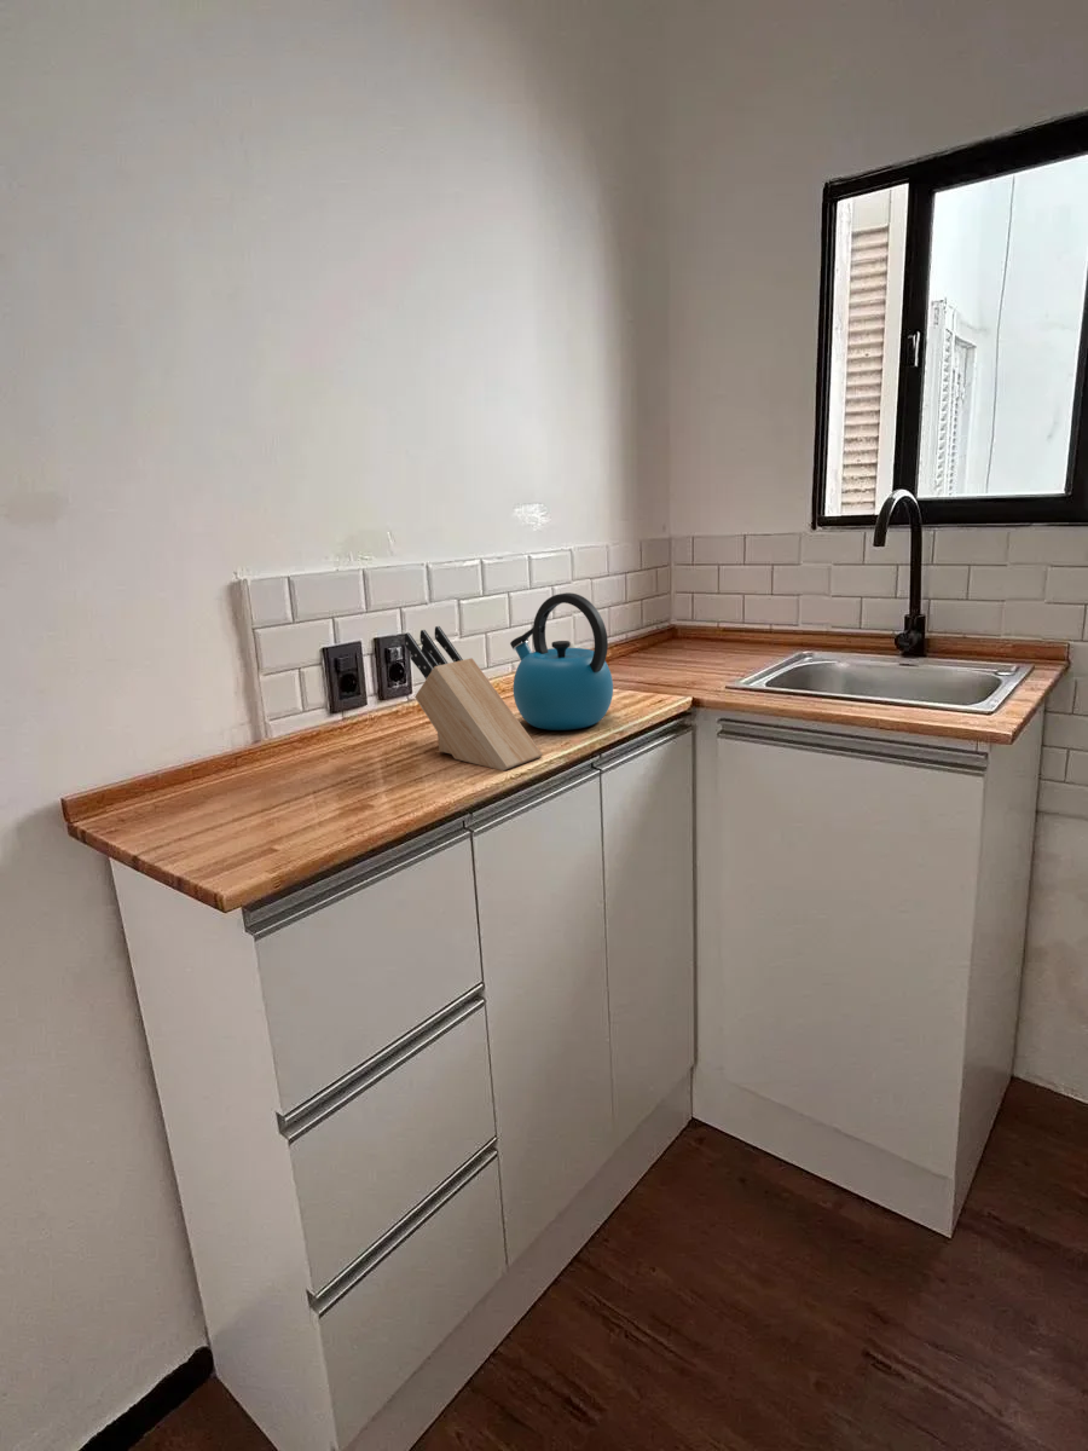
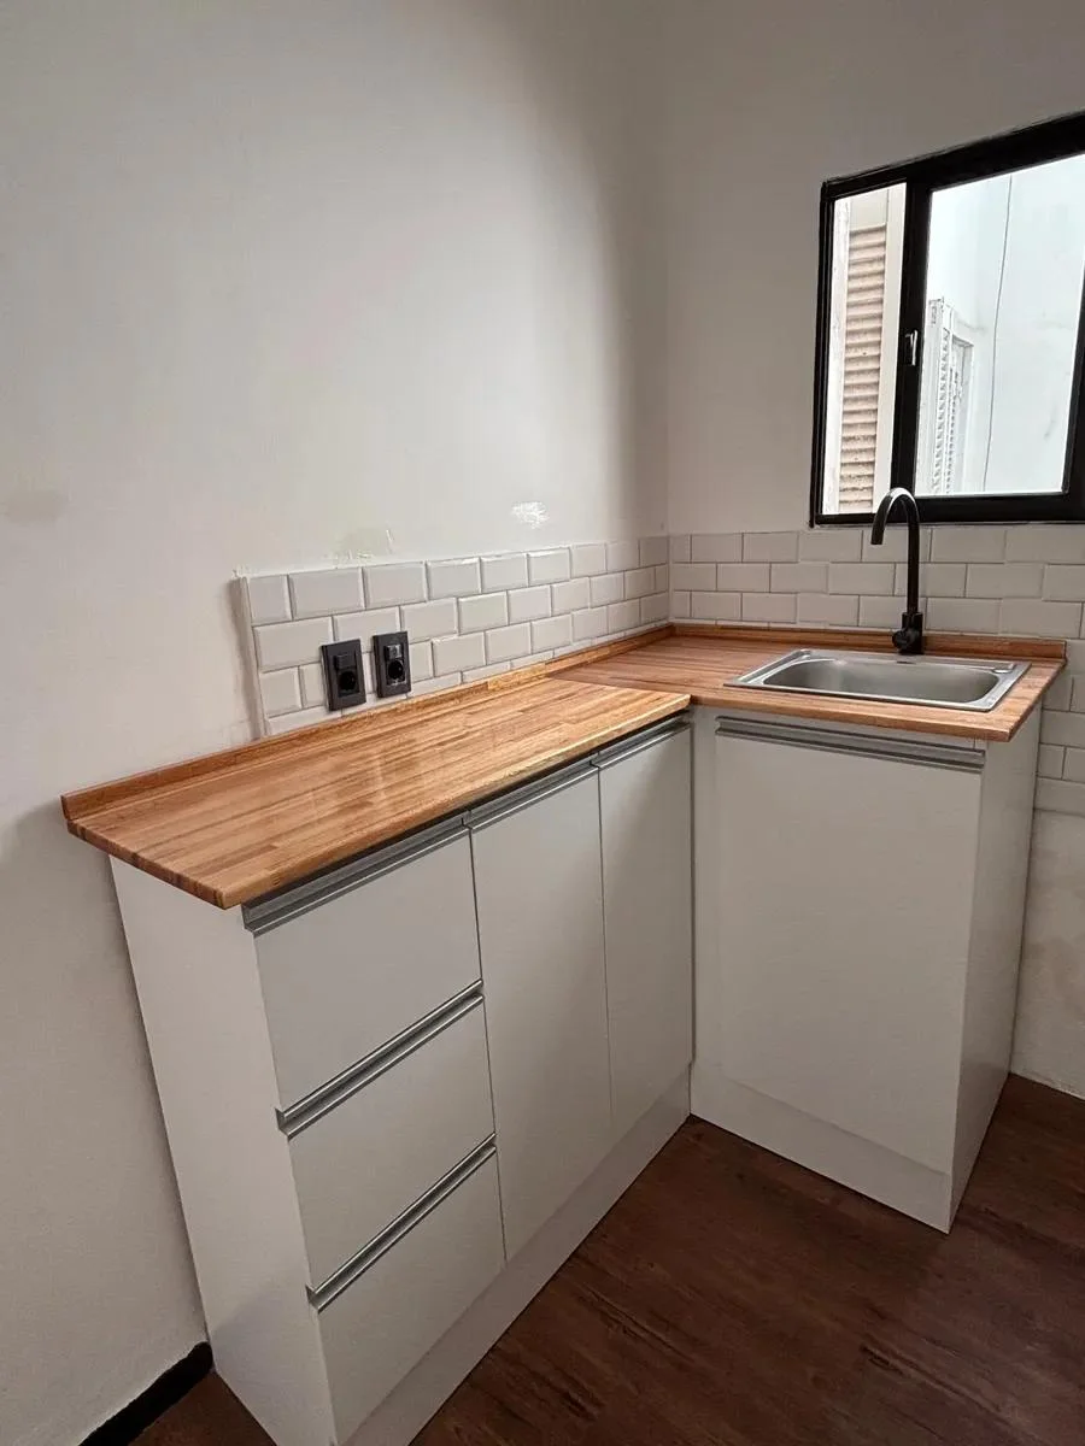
- kettle (557, 658)
- knife block (467, 693)
